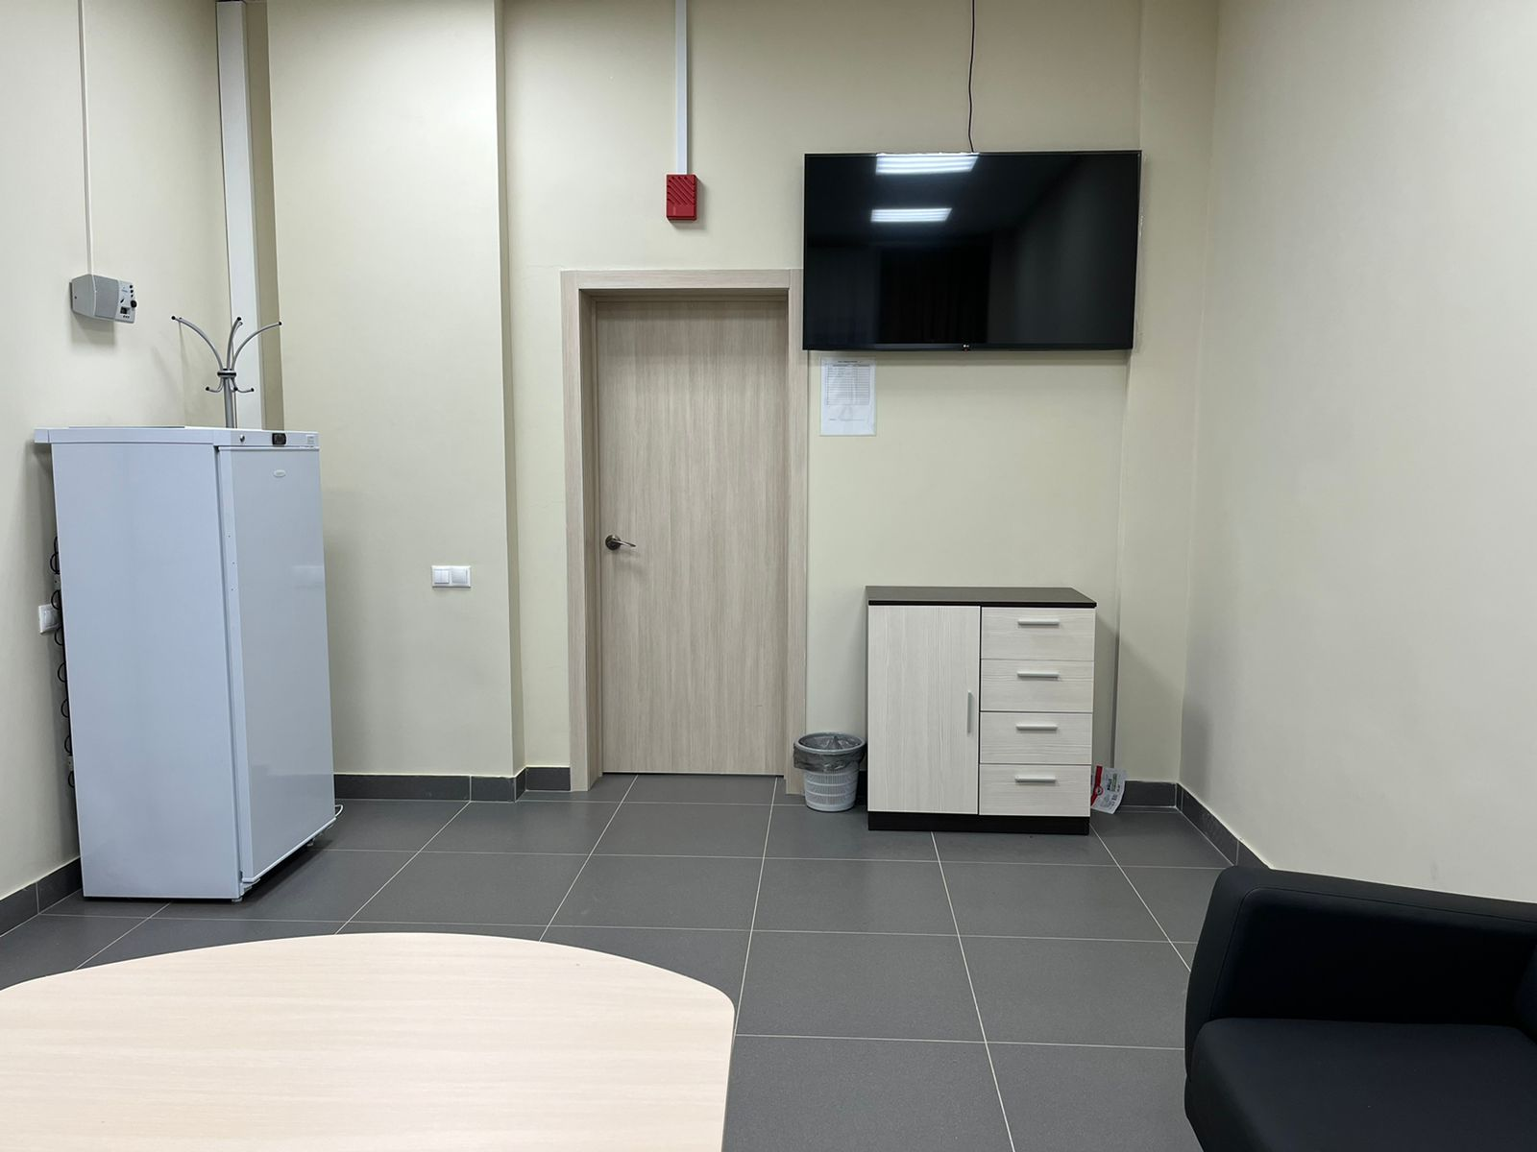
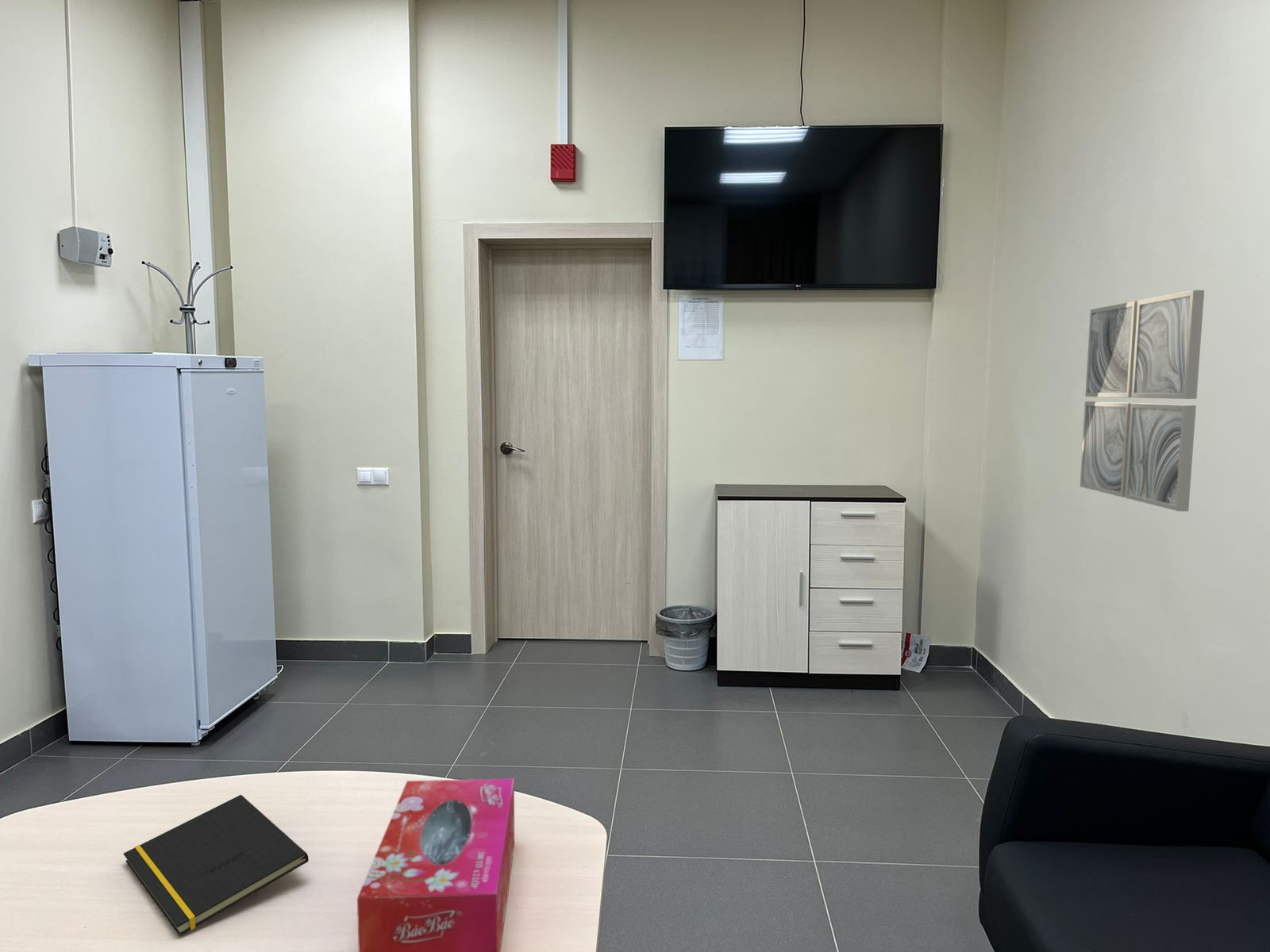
+ tissue box (446, 867)
+ notepad (214, 857)
+ wall art (1134, 403)
